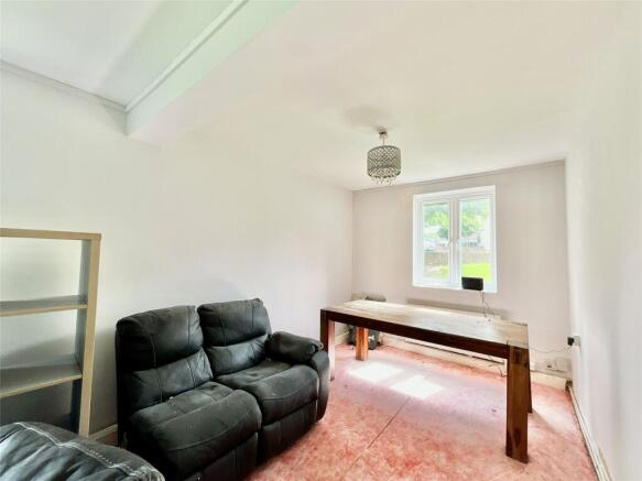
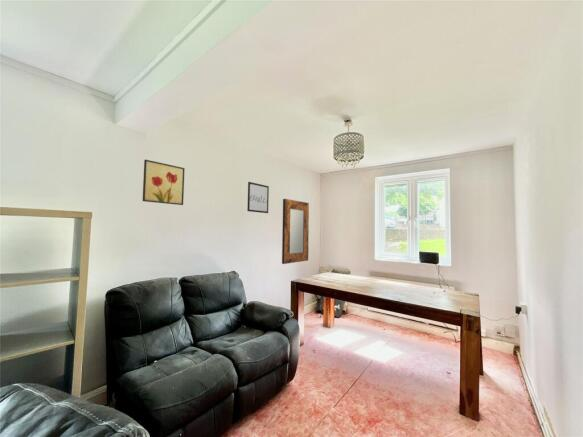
+ home mirror (296, 231)
+ wall art (258, 198)
+ wall art (164, 183)
